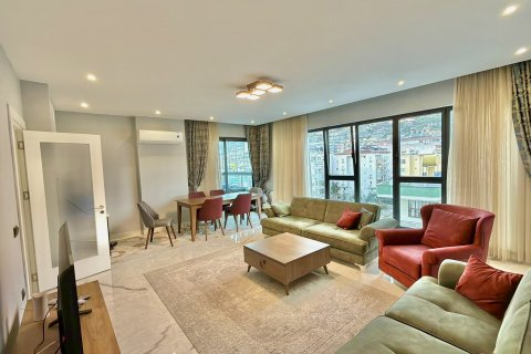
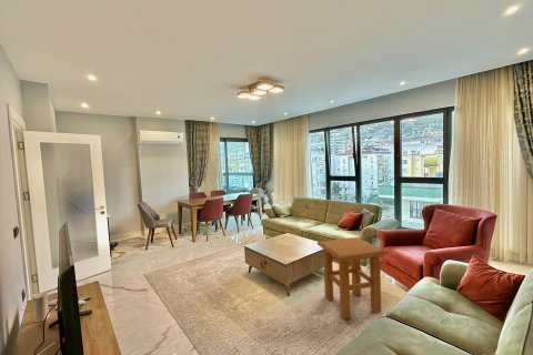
+ side table (349, 275)
